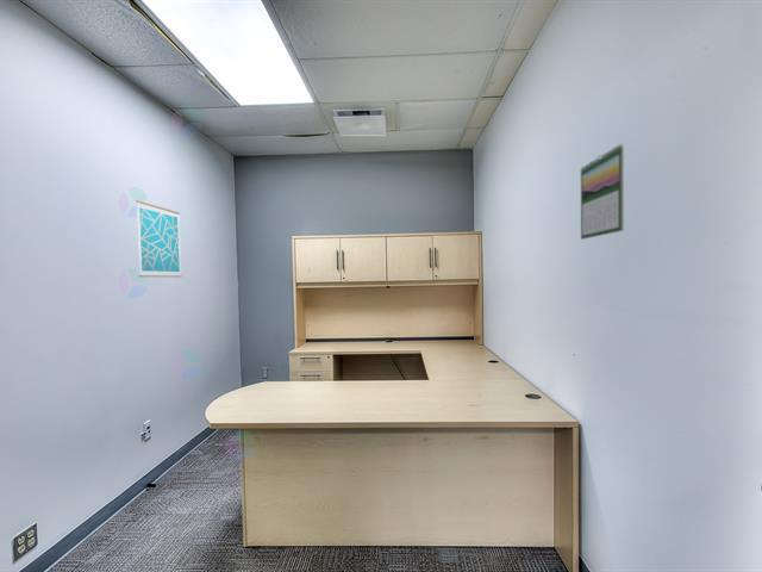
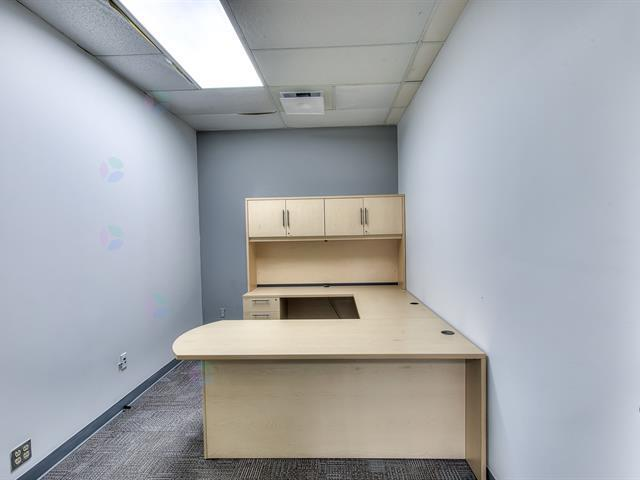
- calendar (599, 195)
- wall art (161, 242)
